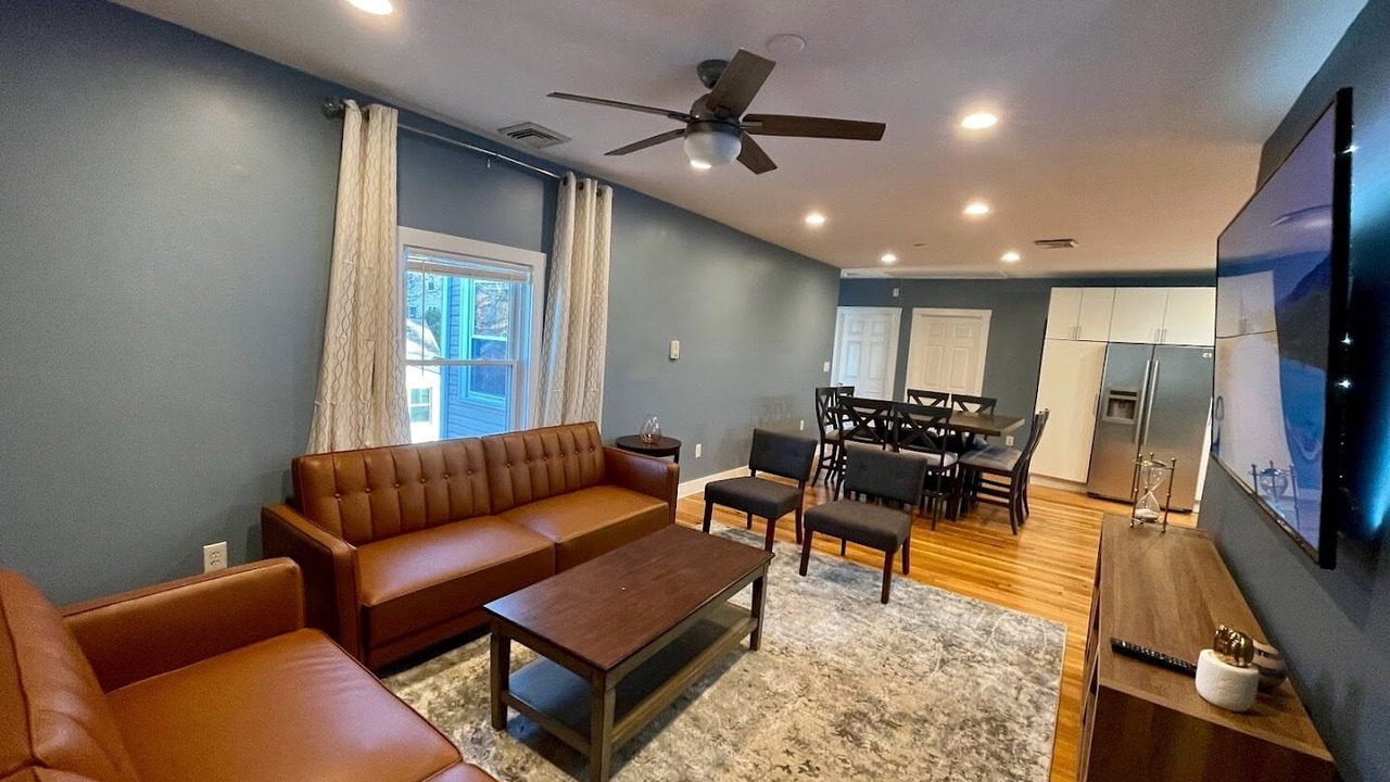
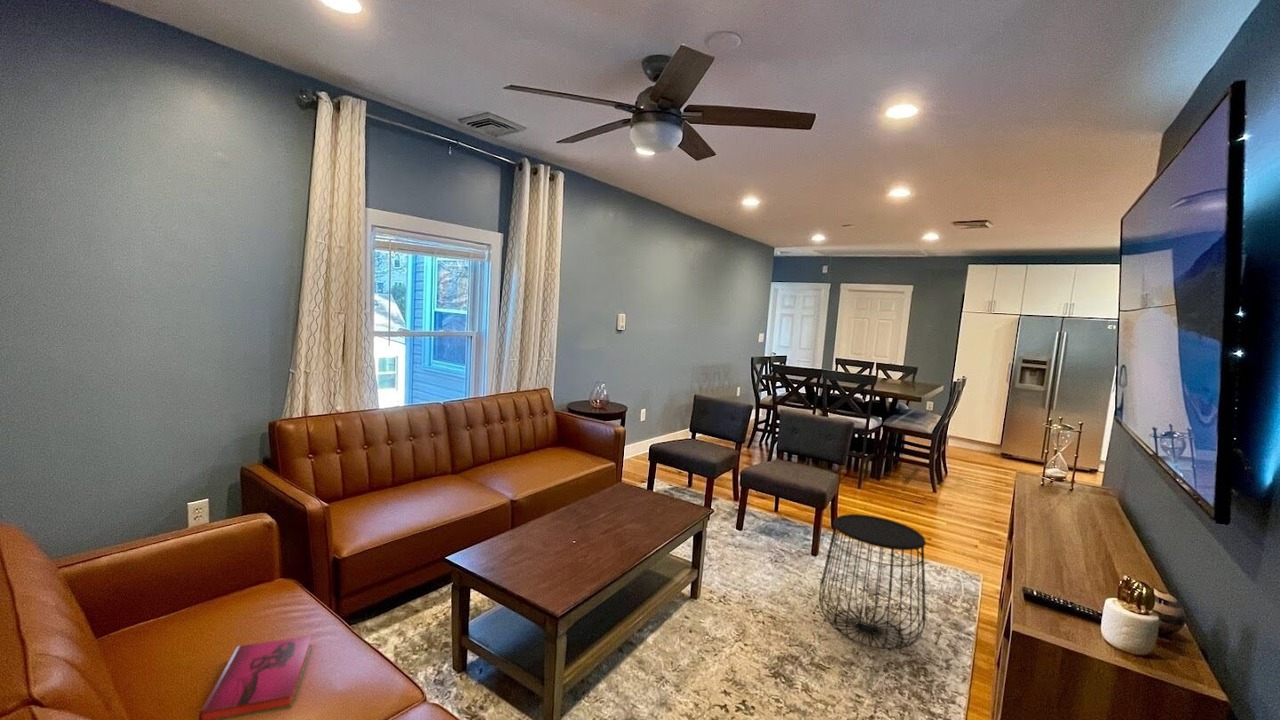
+ hardback book (261, 675)
+ side table (868, 579)
